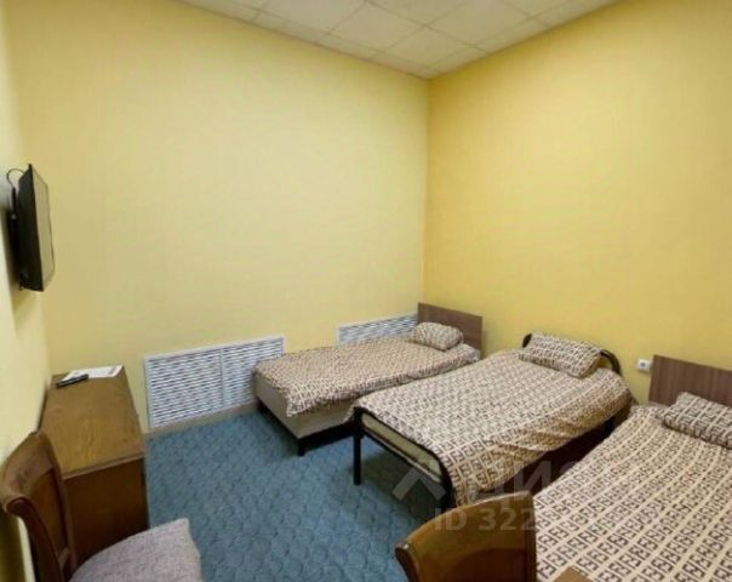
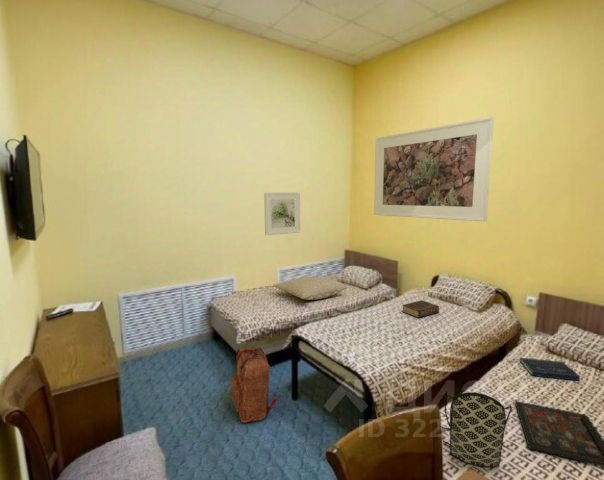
+ book (420, 308)
+ shoulder bag (469, 416)
+ decorative tray (559, 430)
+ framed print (423, 174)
+ book (539, 367)
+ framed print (282, 213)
+ backpack (253, 378)
+ pillow (309, 286)
